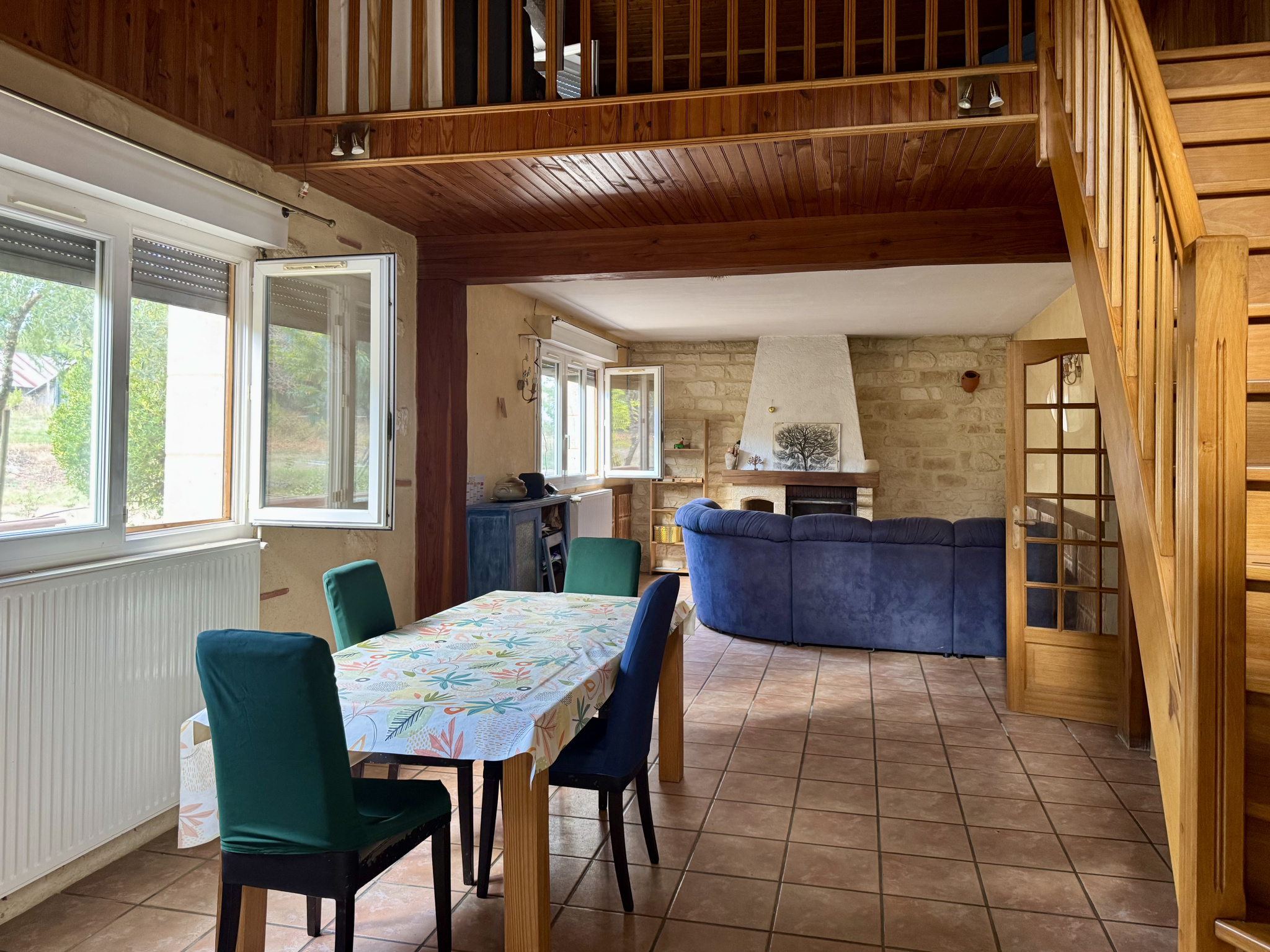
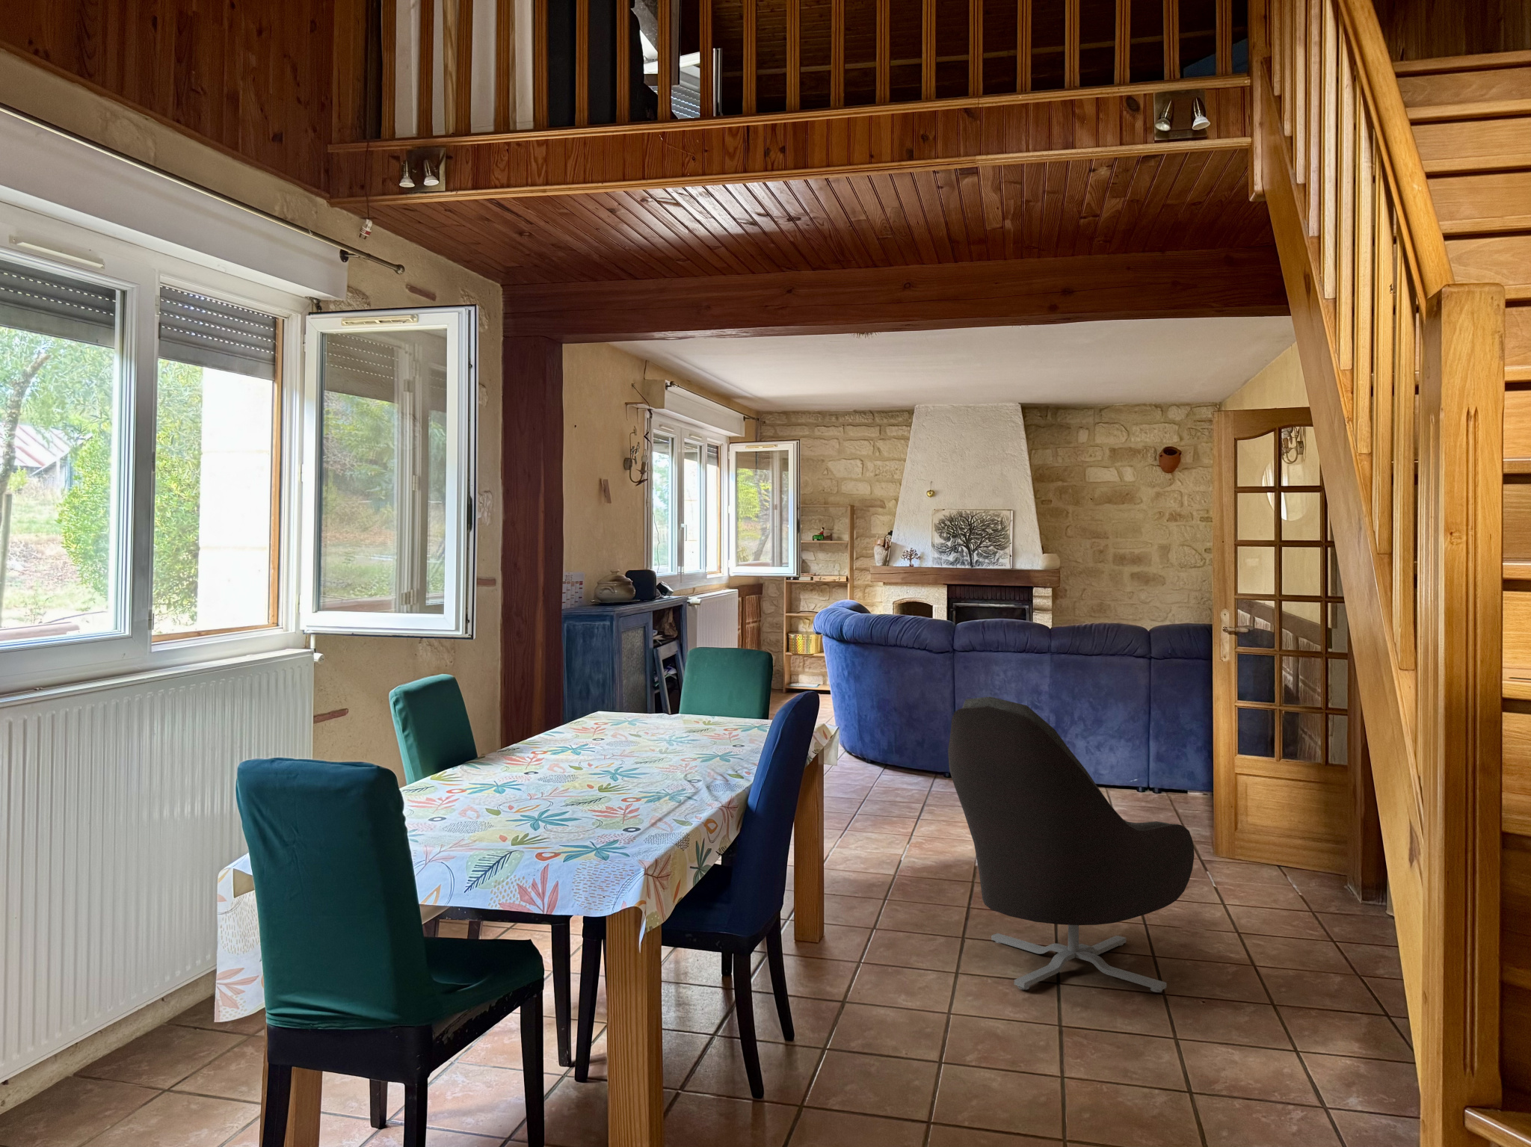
+ armchair (1067, 828)
